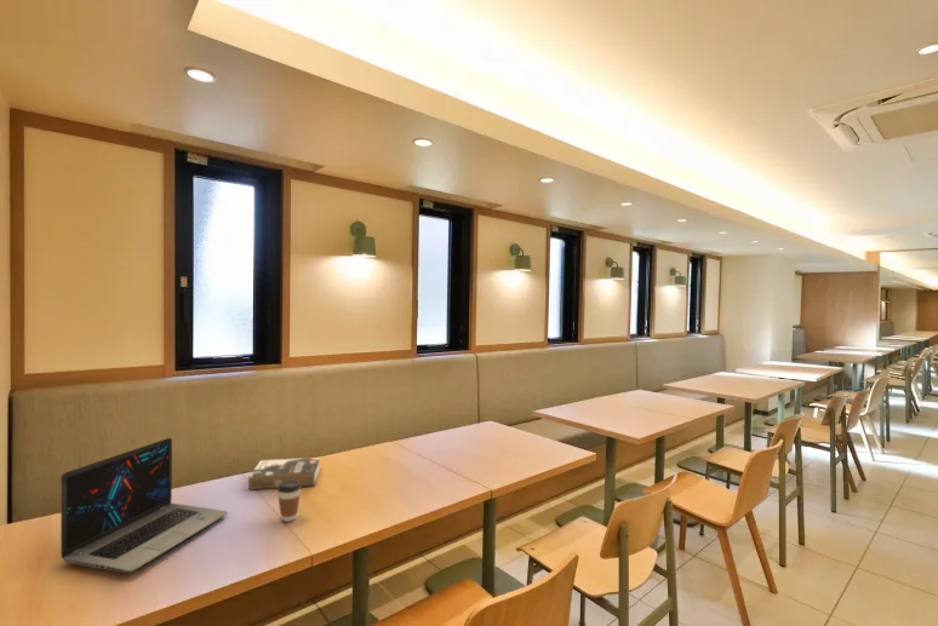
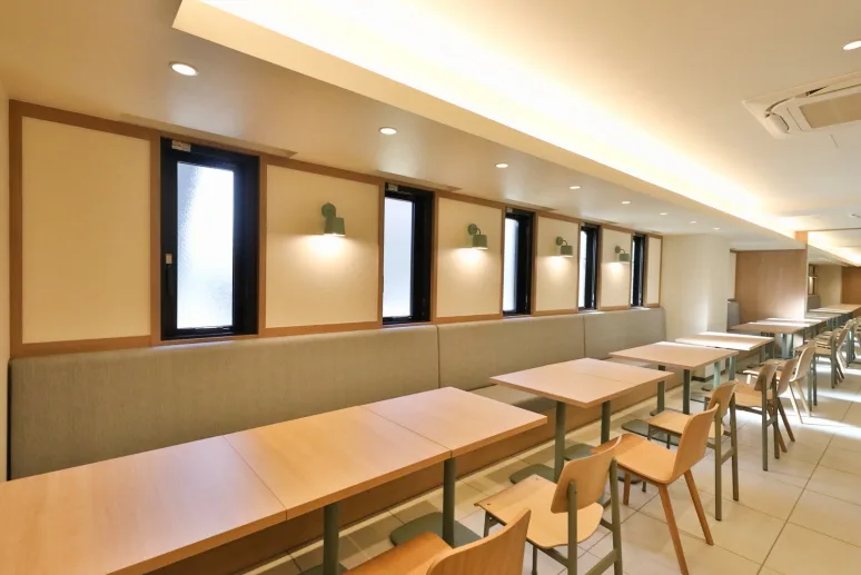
- coffee cup (288, 500)
- laptop (153, 498)
- book (286, 472)
